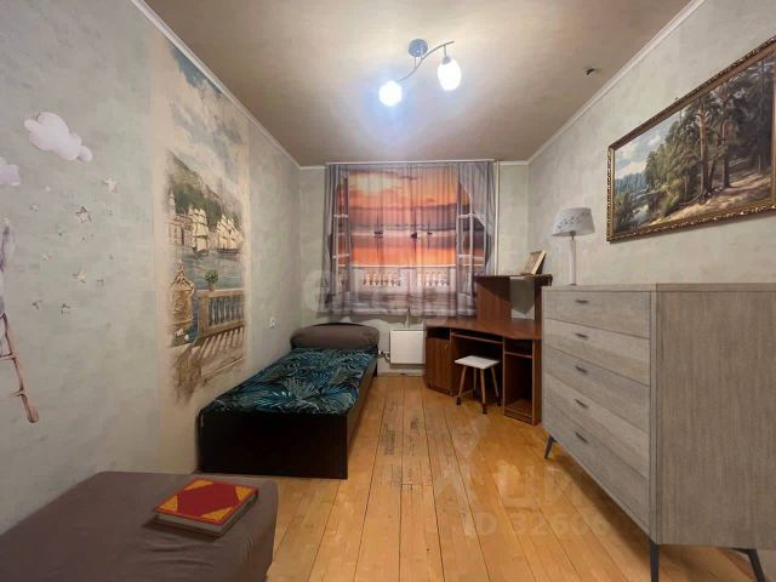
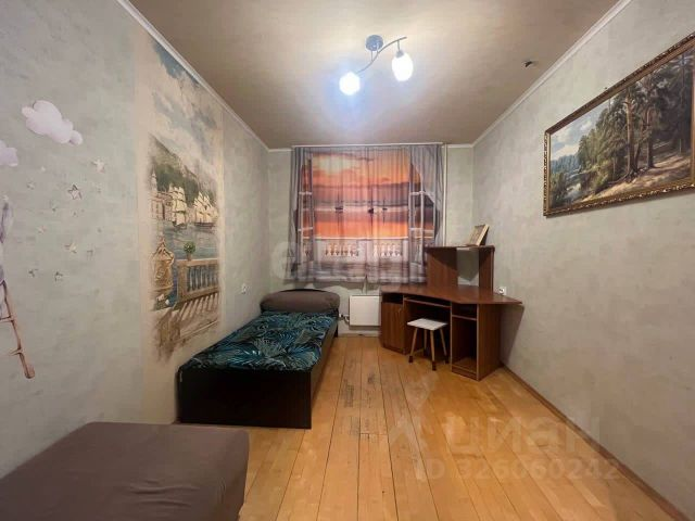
- dresser (623, 398)
- table lamp (572, 249)
- hardback book (207, 503)
